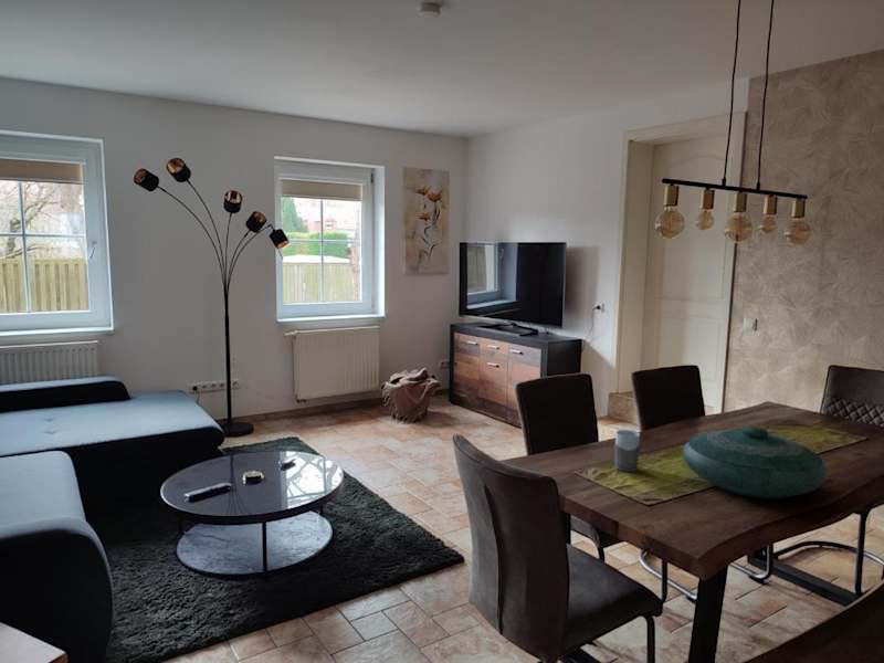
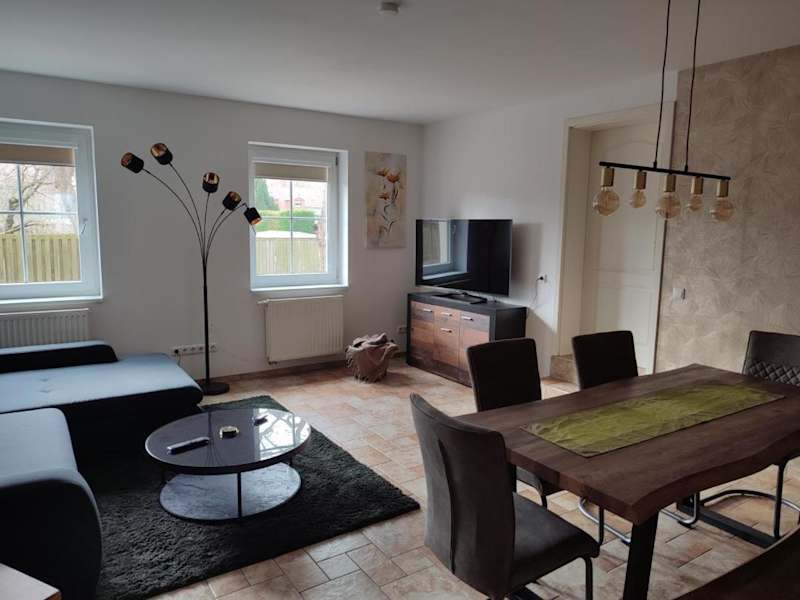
- mug (632, 452)
- decorative bowl (751, 455)
